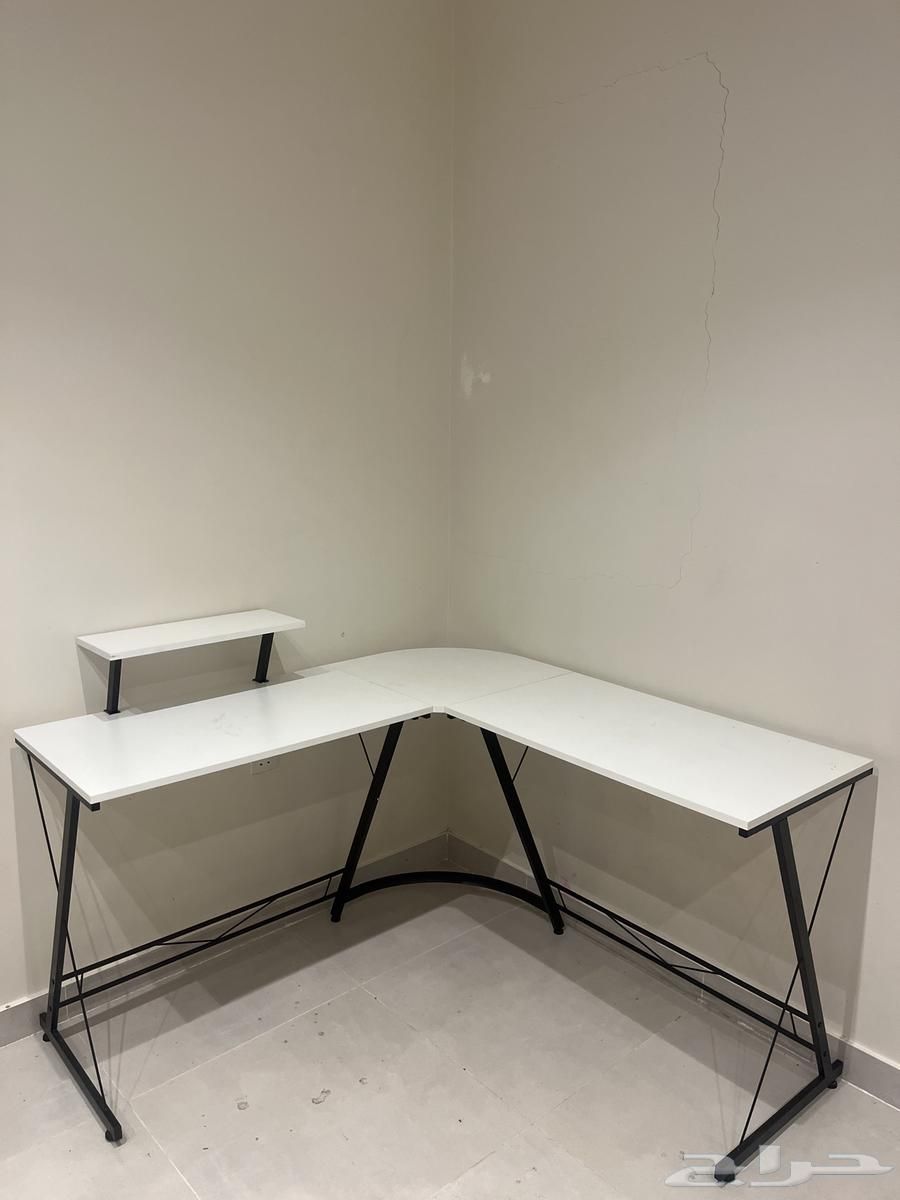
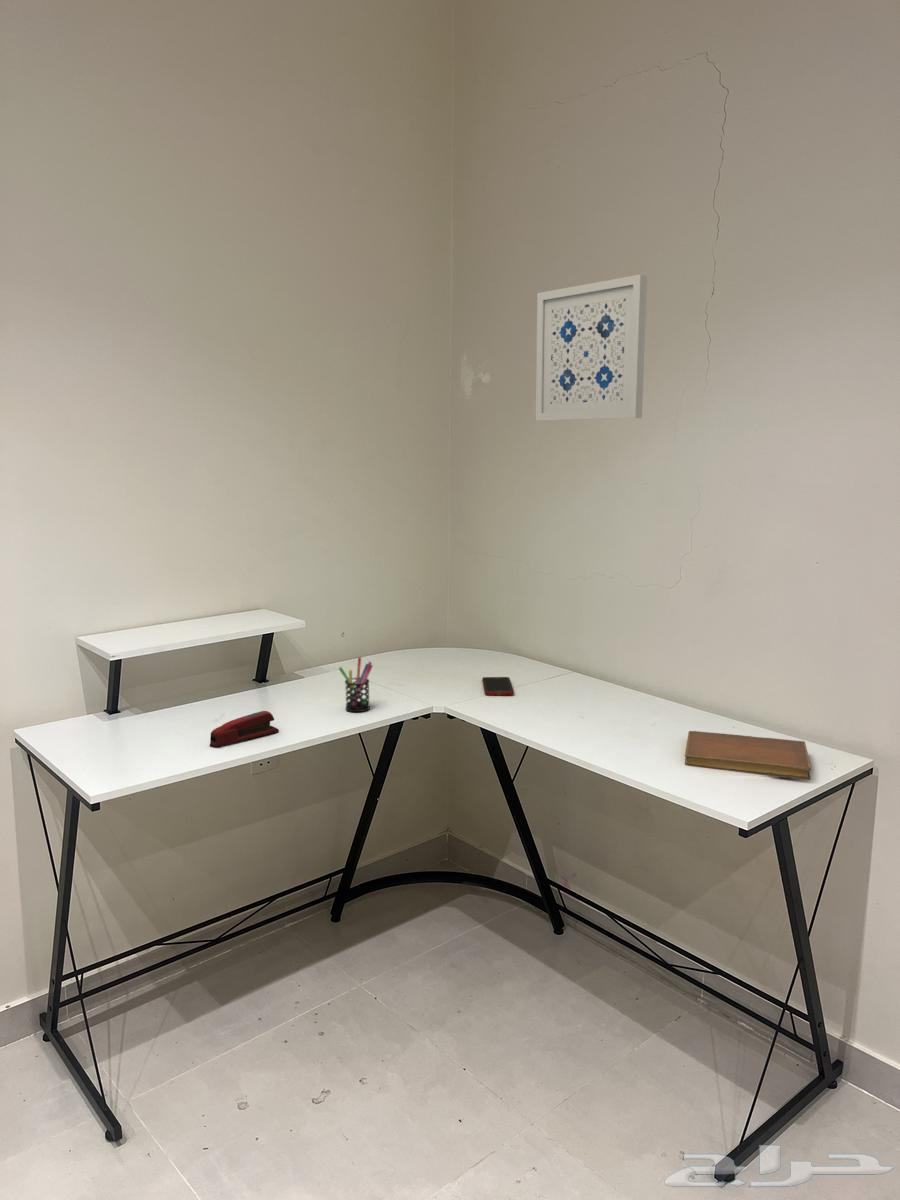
+ stapler (243, 727)
+ notebook (746, 753)
+ pen holder (354, 684)
+ wall art (587, 353)
+ cell phone (497, 686)
